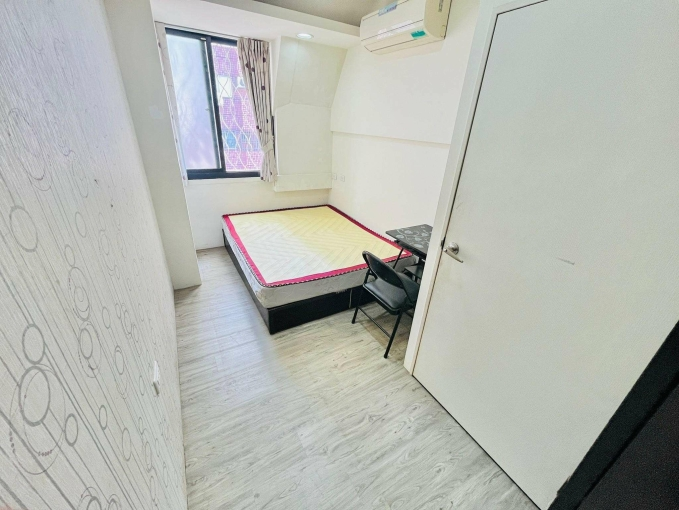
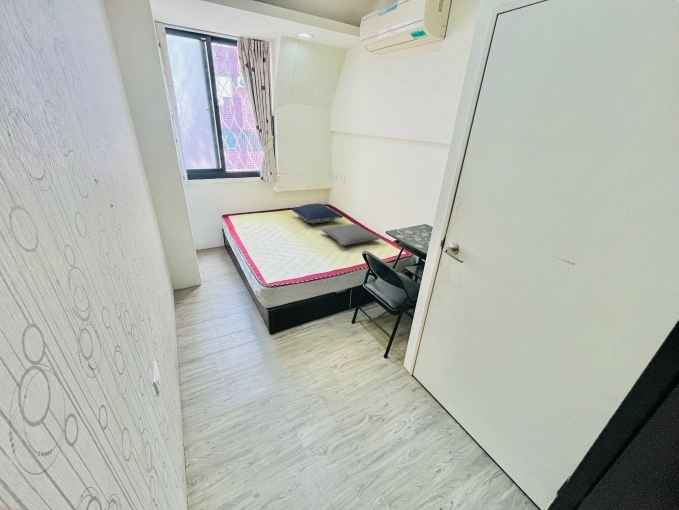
+ pillow (349, 233)
+ pillow (316, 213)
